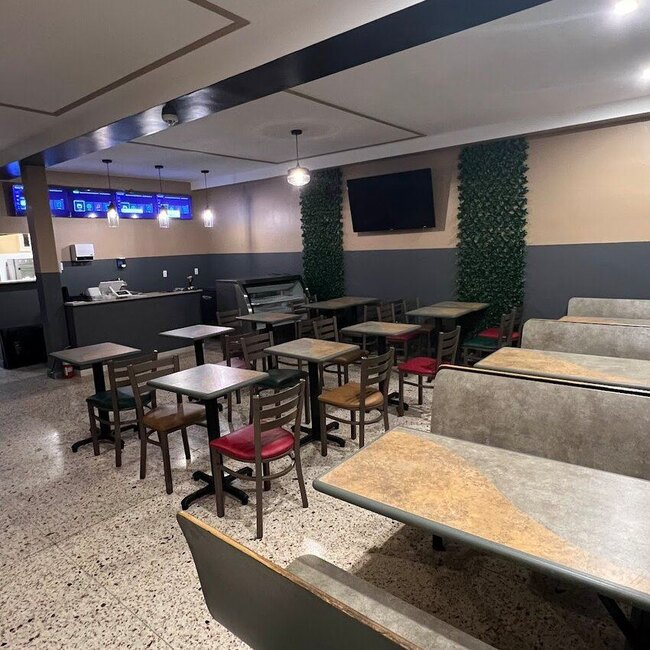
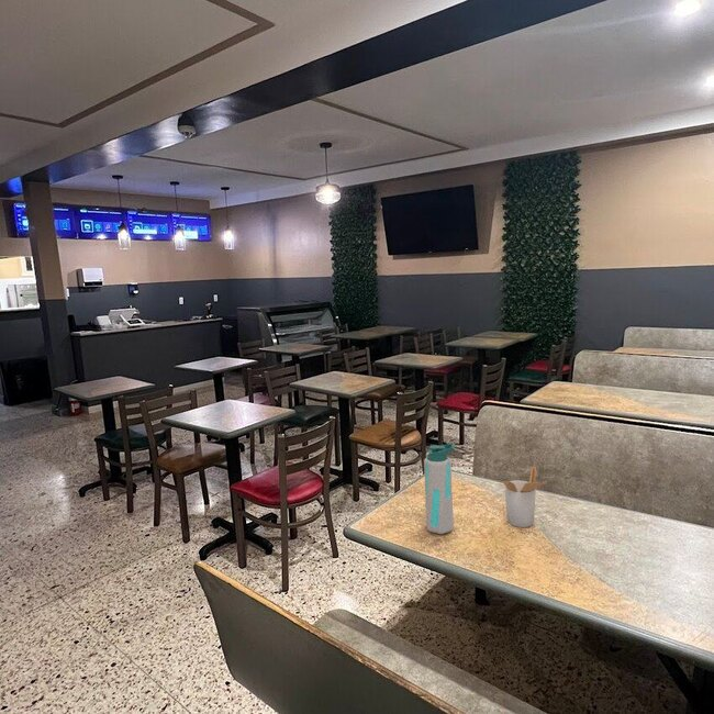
+ water bottle (440, 487)
+ utensil holder (525, 498)
